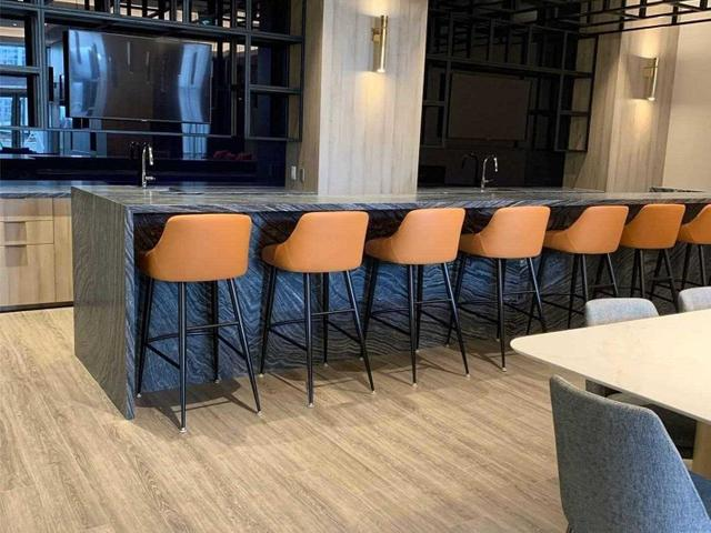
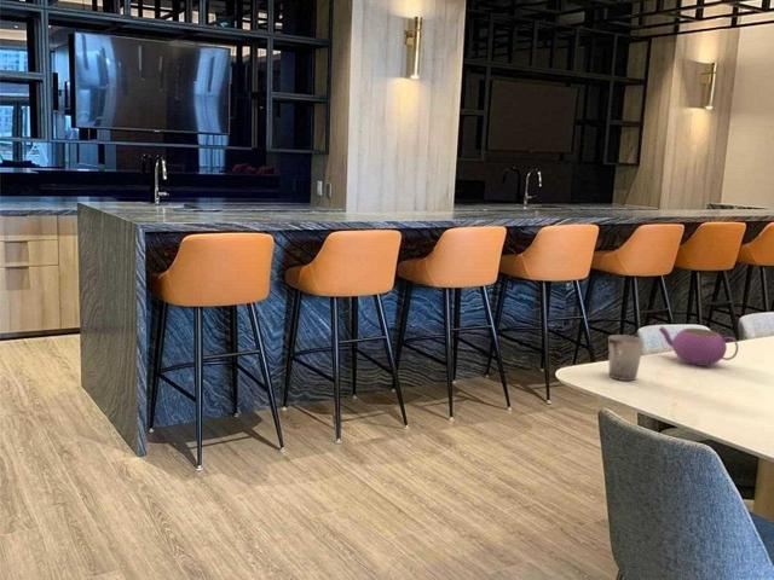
+ cup (623, 359)
+ teapot (695, 346)
